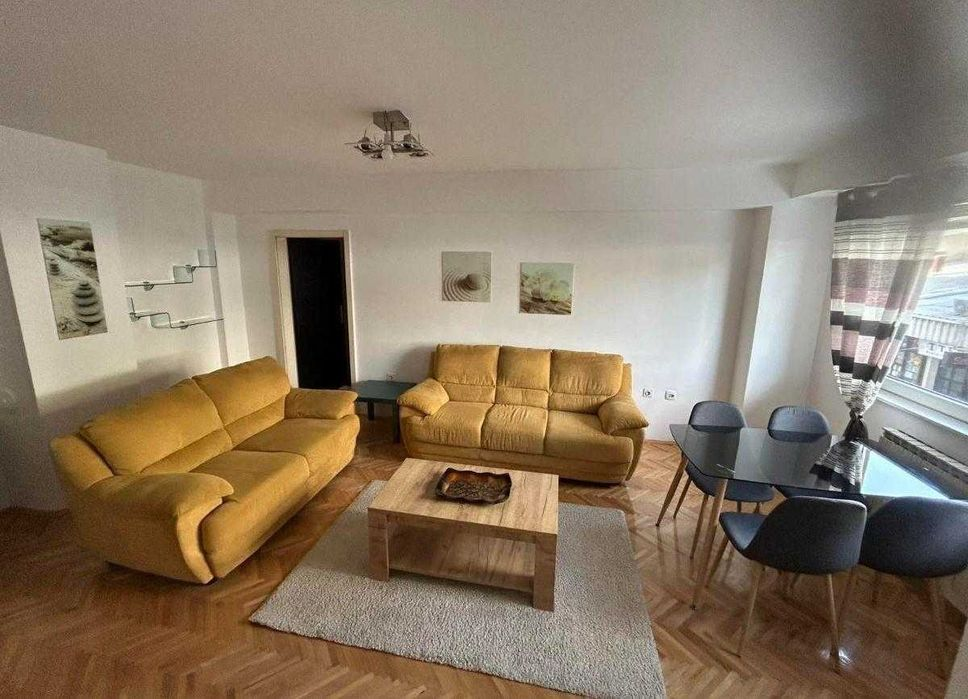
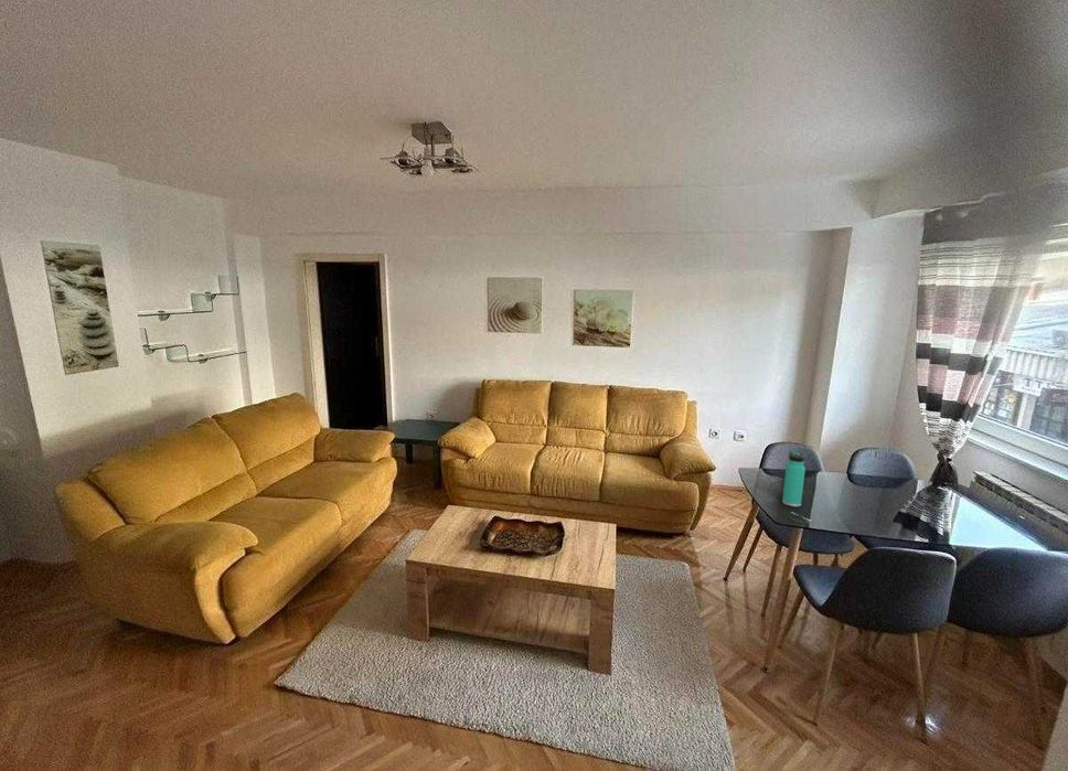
+ thermos bottle (794, 478)
